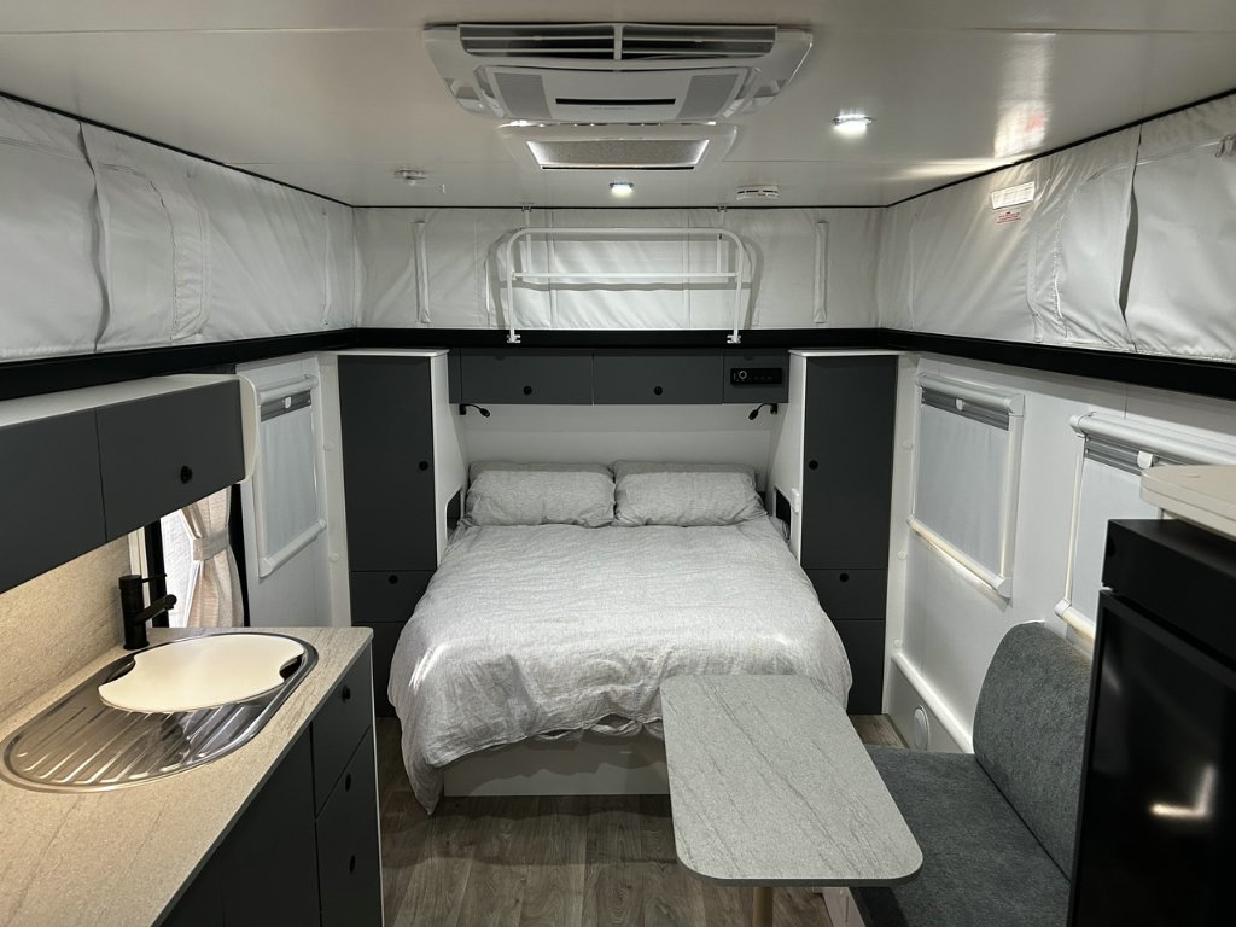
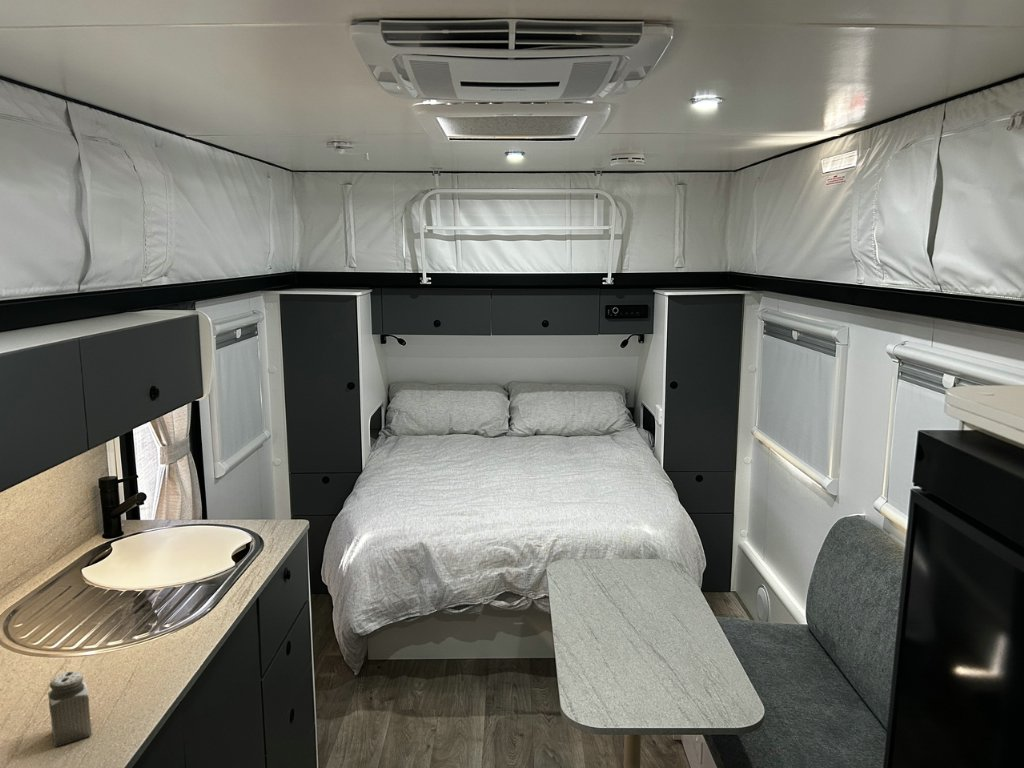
+ salt shaker (69, 705)
